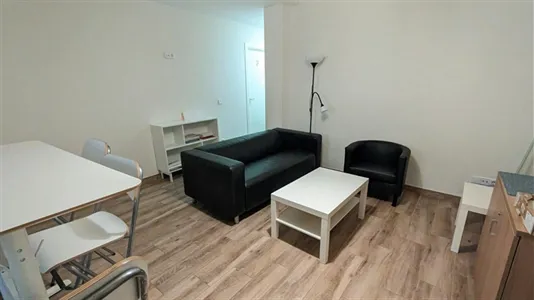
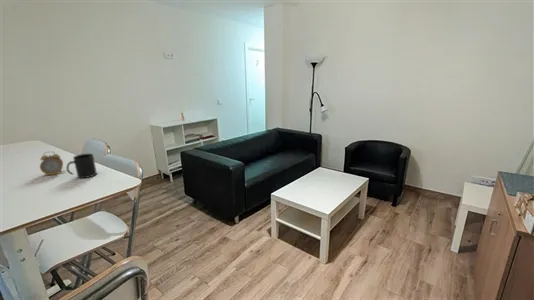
+ mug (81, 166)
+ alarm clock (51, 162)
